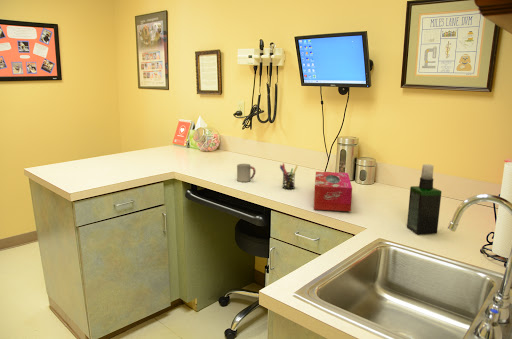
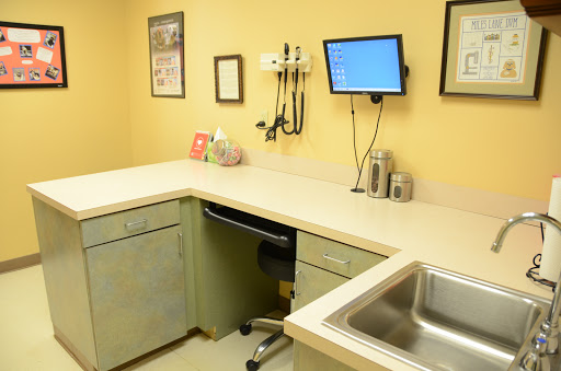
- pen holder (288, 175)
- spray bottle (424, 198)
- cup (246, 172)
- tissue box (332, 189)
